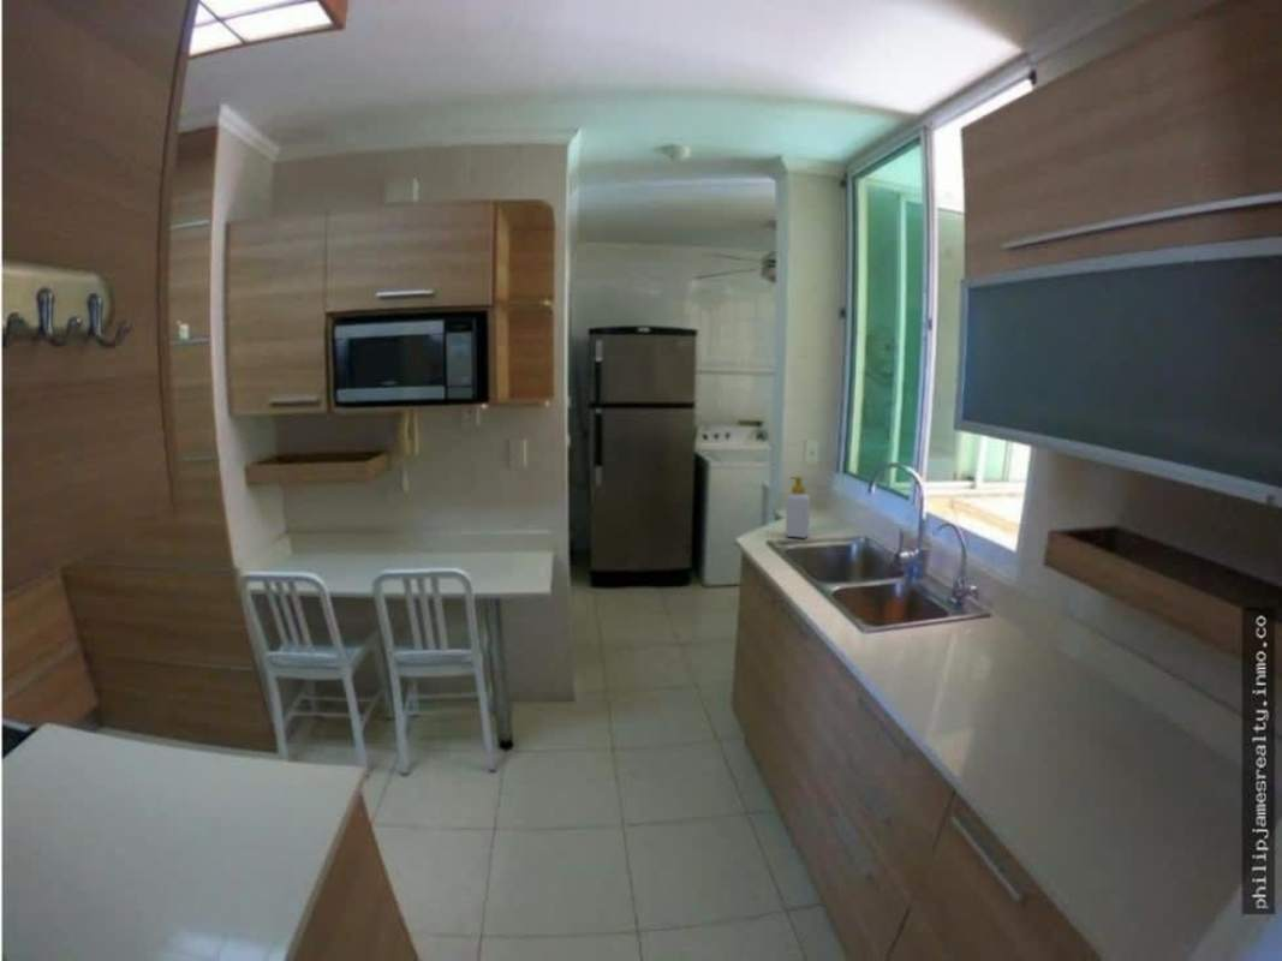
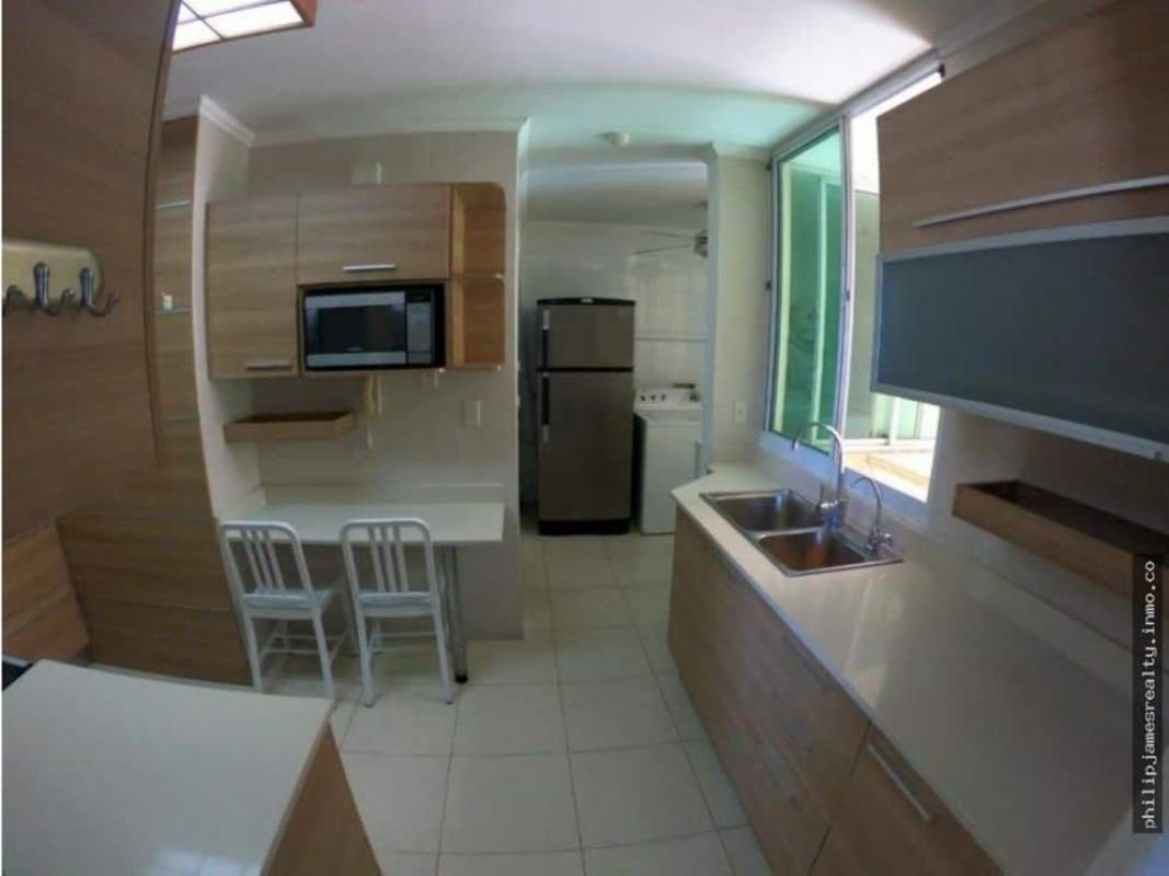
- soap bottle (798, 506)
